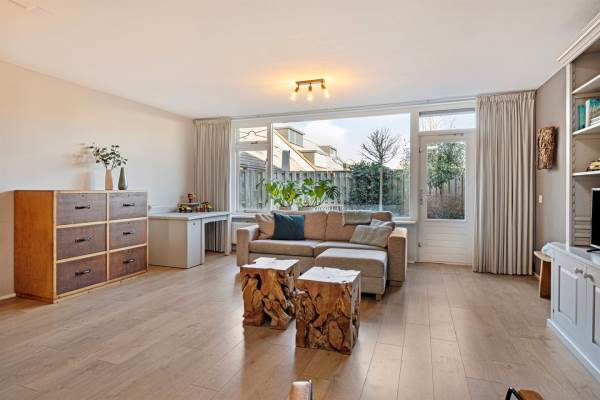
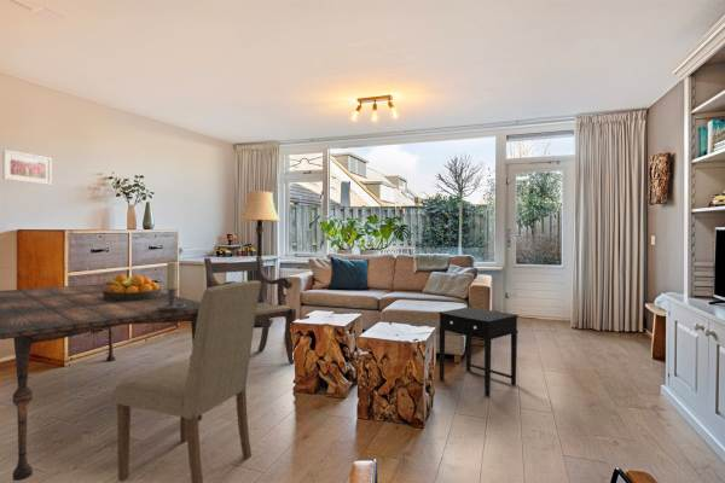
+ dining chair (192, 373)
+ lamp (259, 256)
+ dining table (81, 333)
+ side table (470, 347)
+ candle holder (174, 285)
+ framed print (28, 168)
+ fruit bowl (133, 285)
+ armchair (256, 310)
